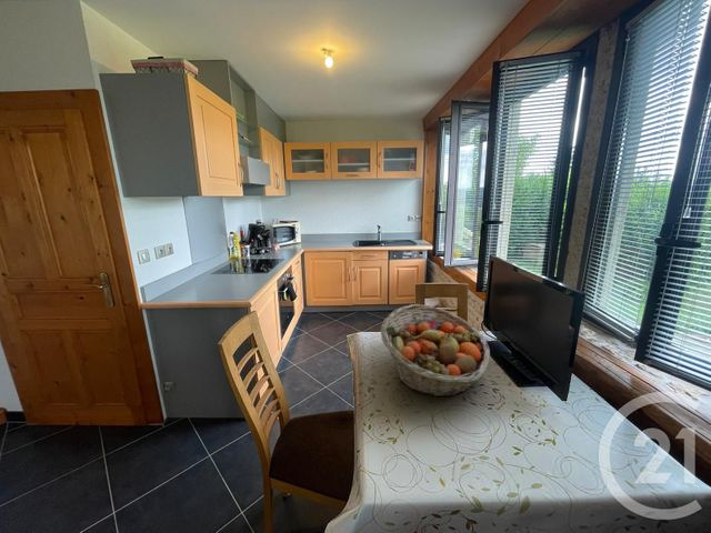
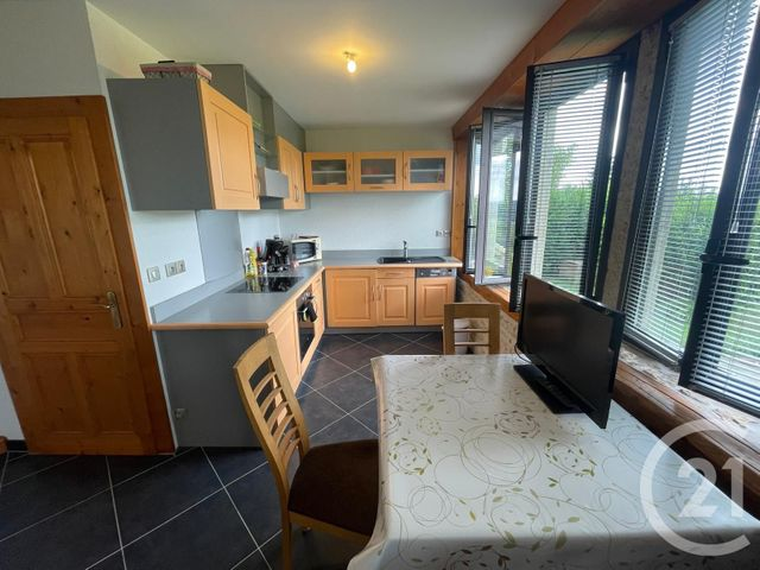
- fruit basket (434, 345)
